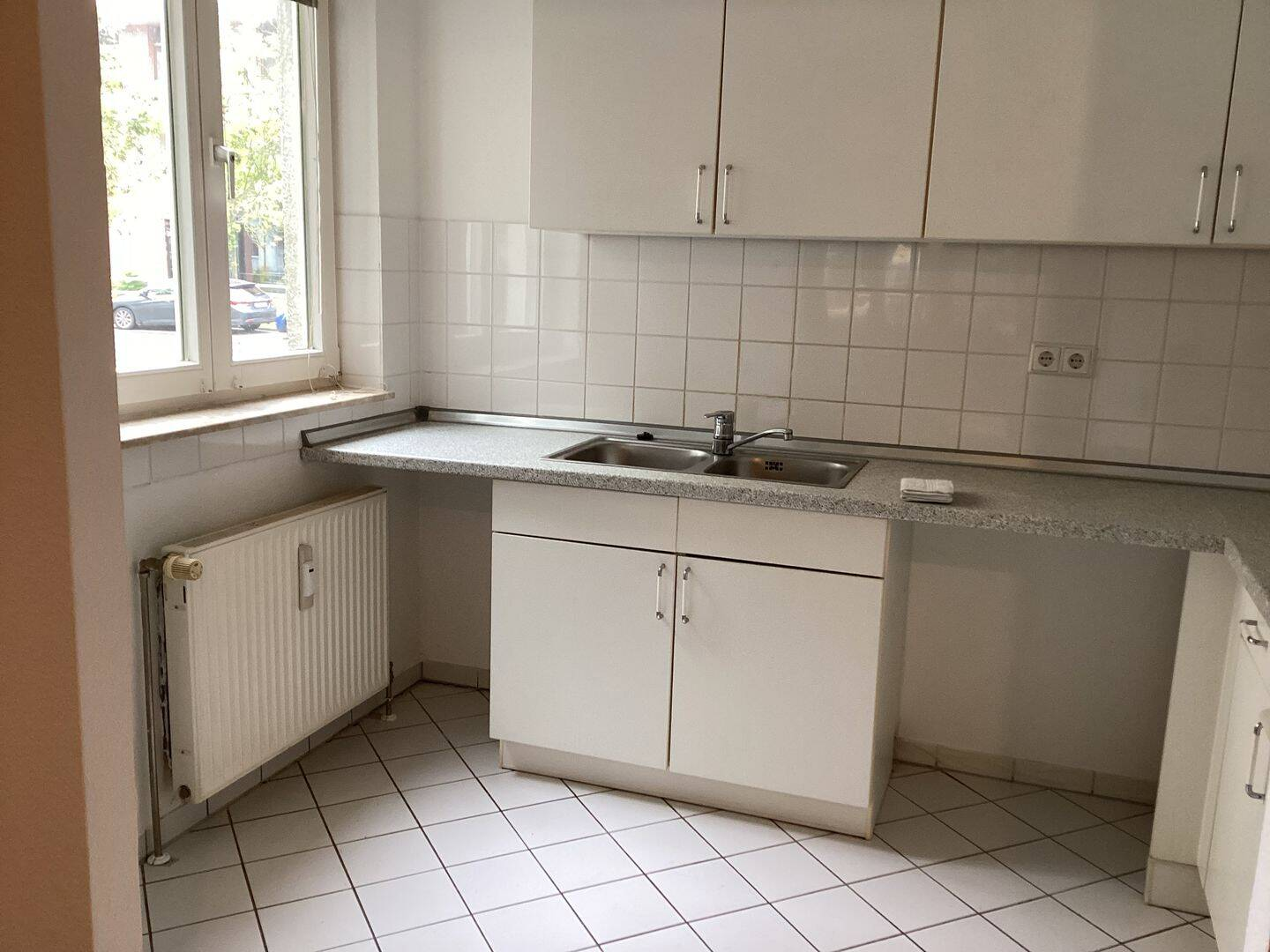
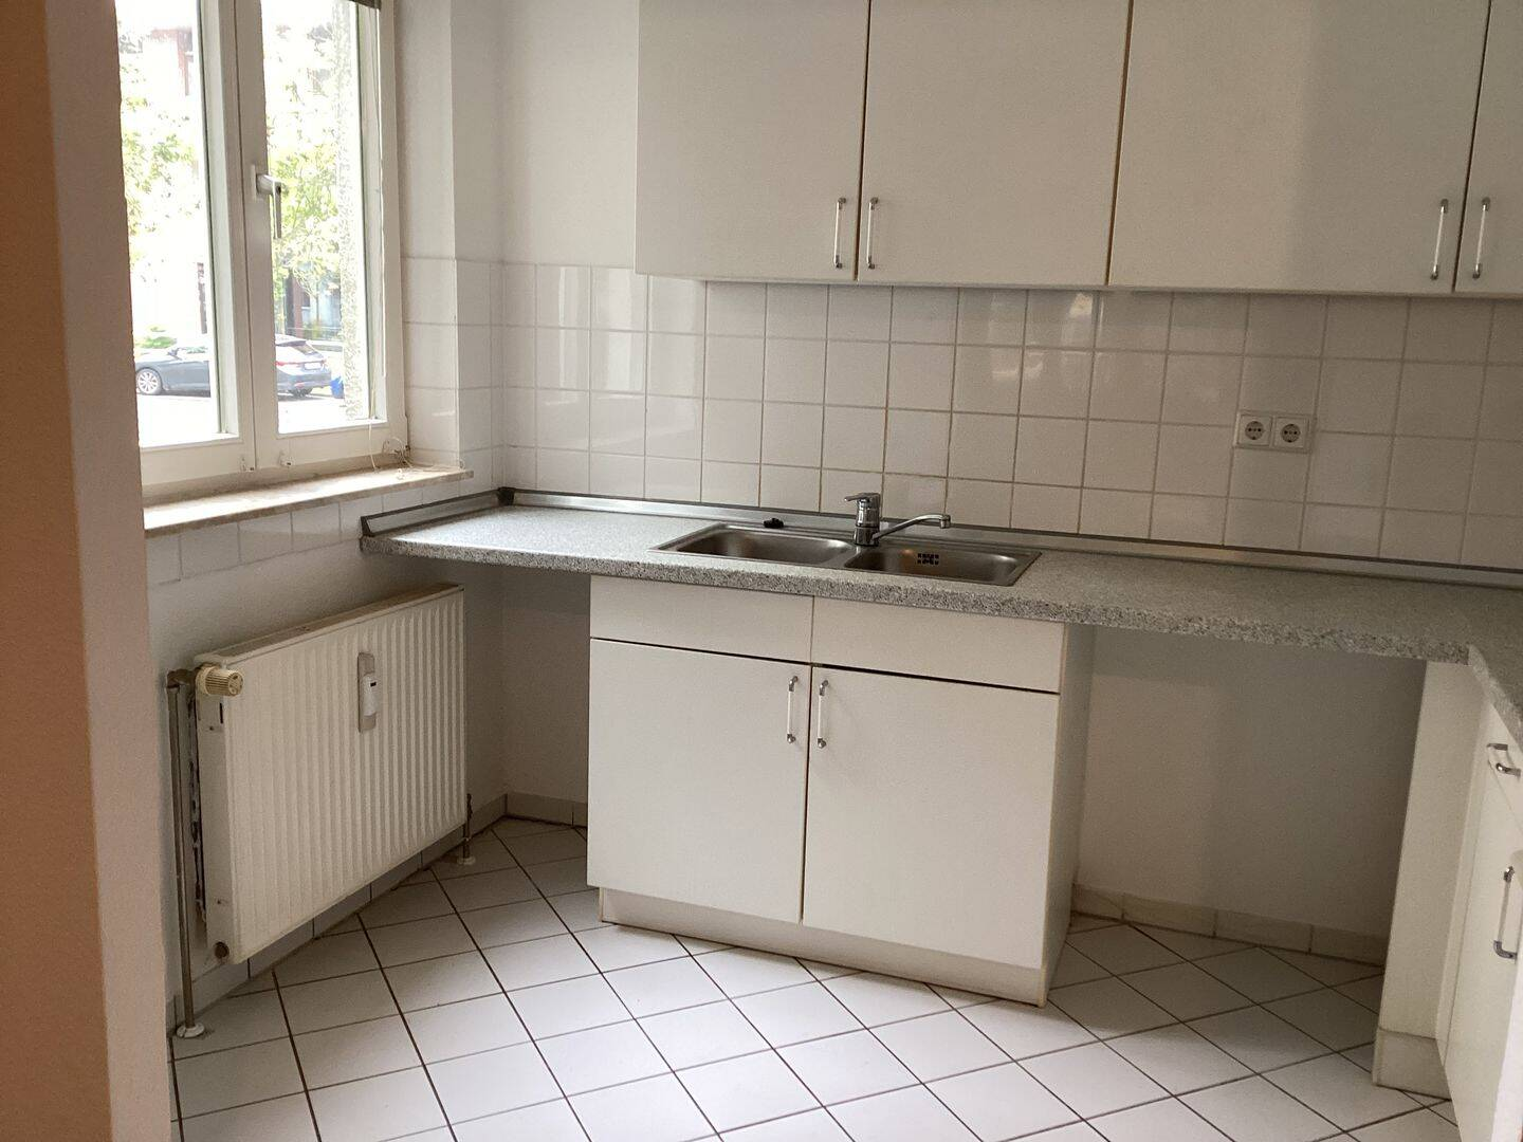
- washcloth (926, 488)
